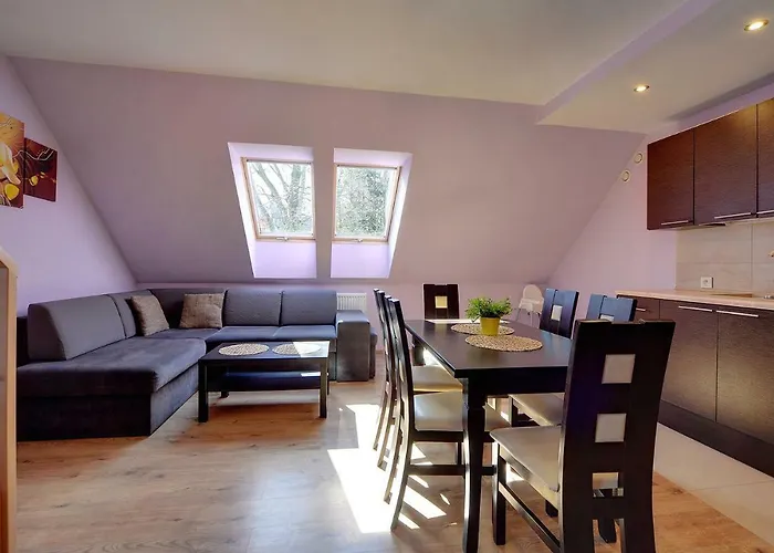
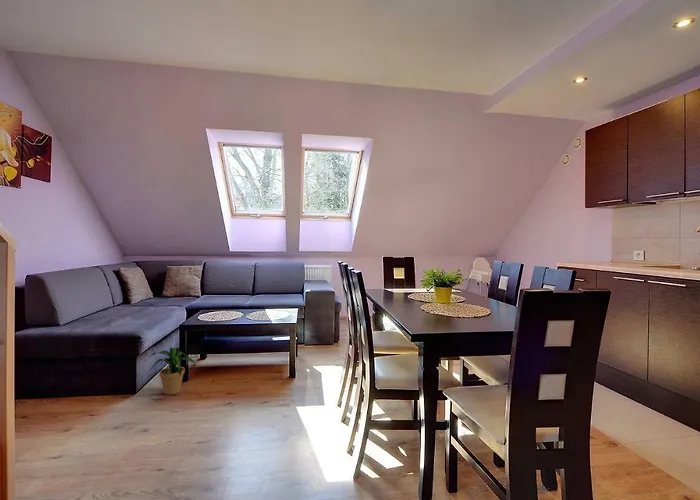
+ potted plant (172, 371)
